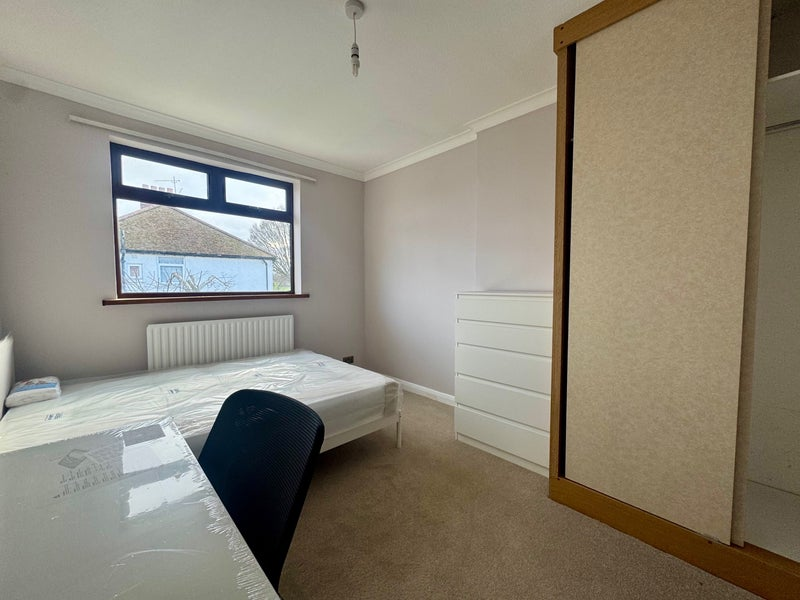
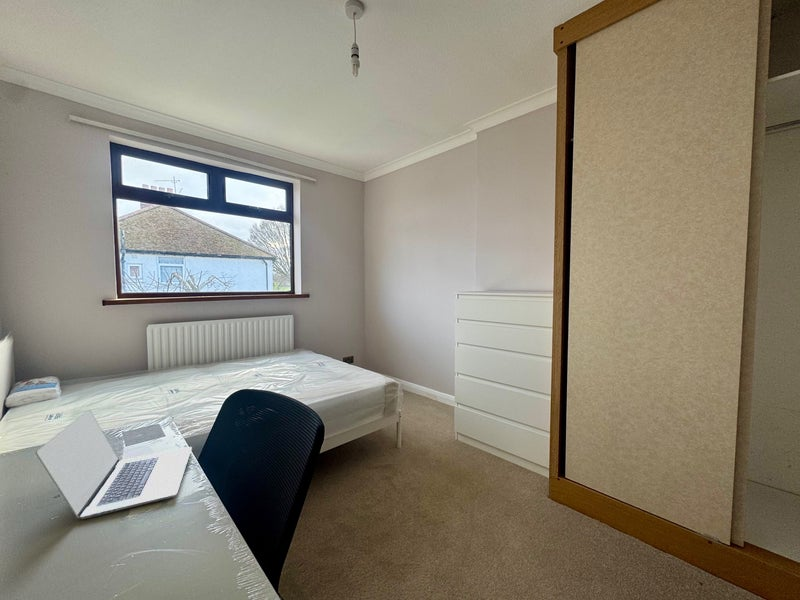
+ laptop (129, 458)
